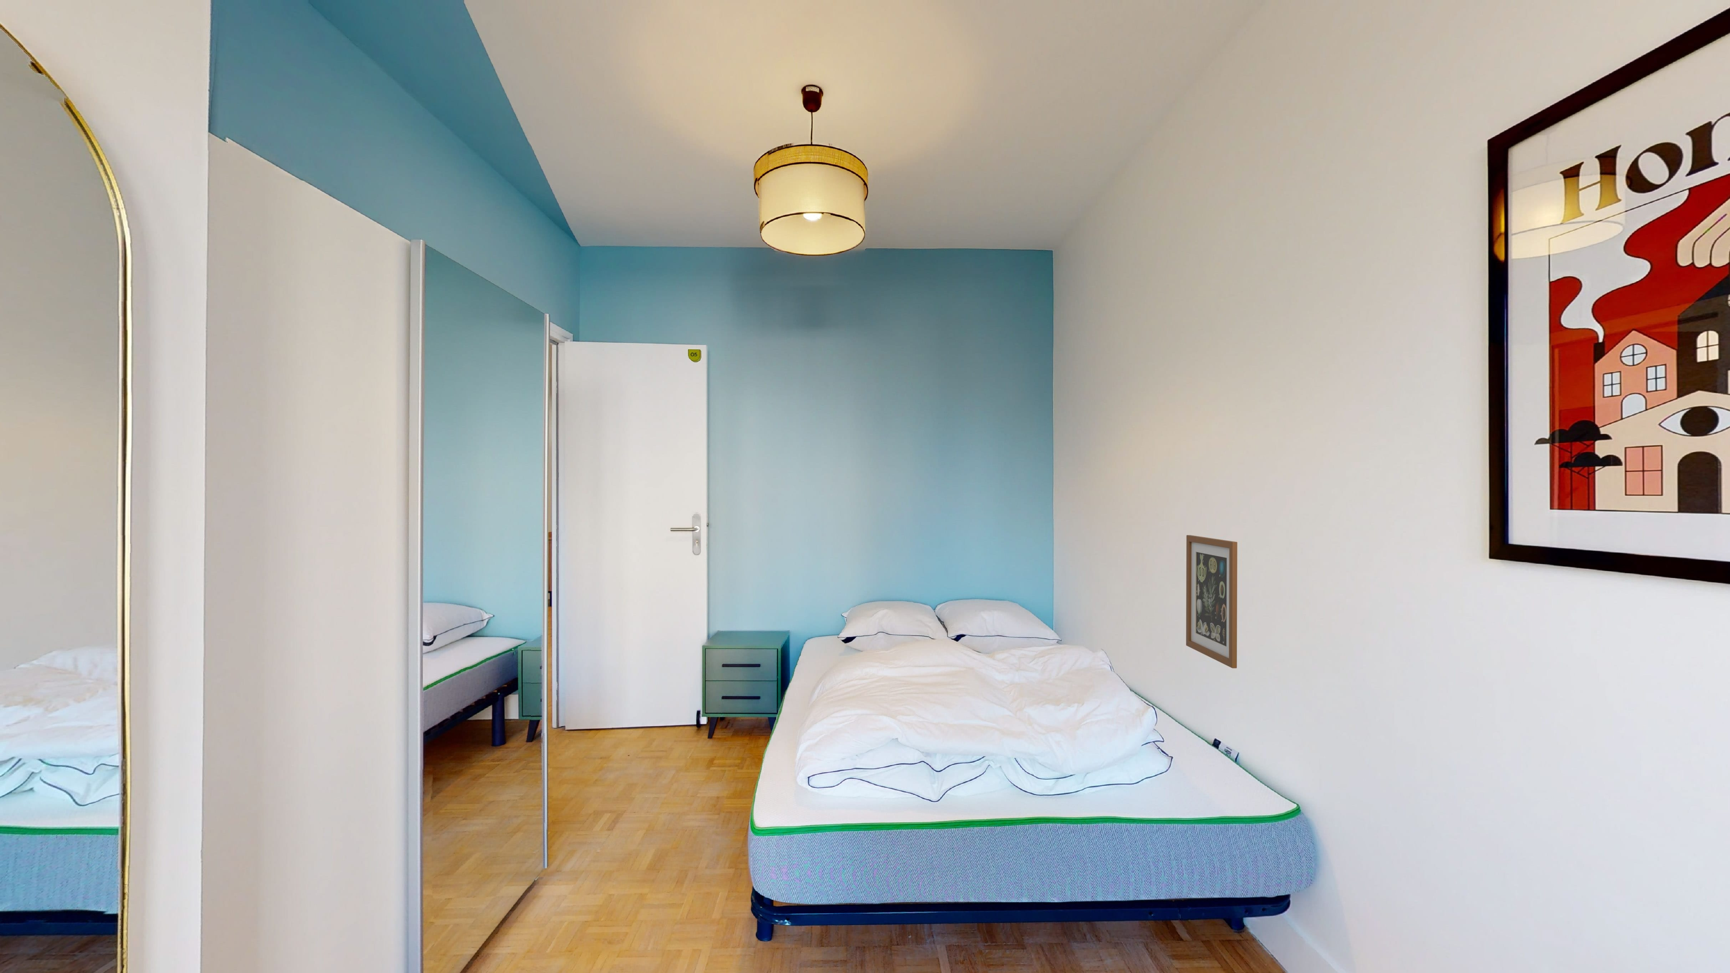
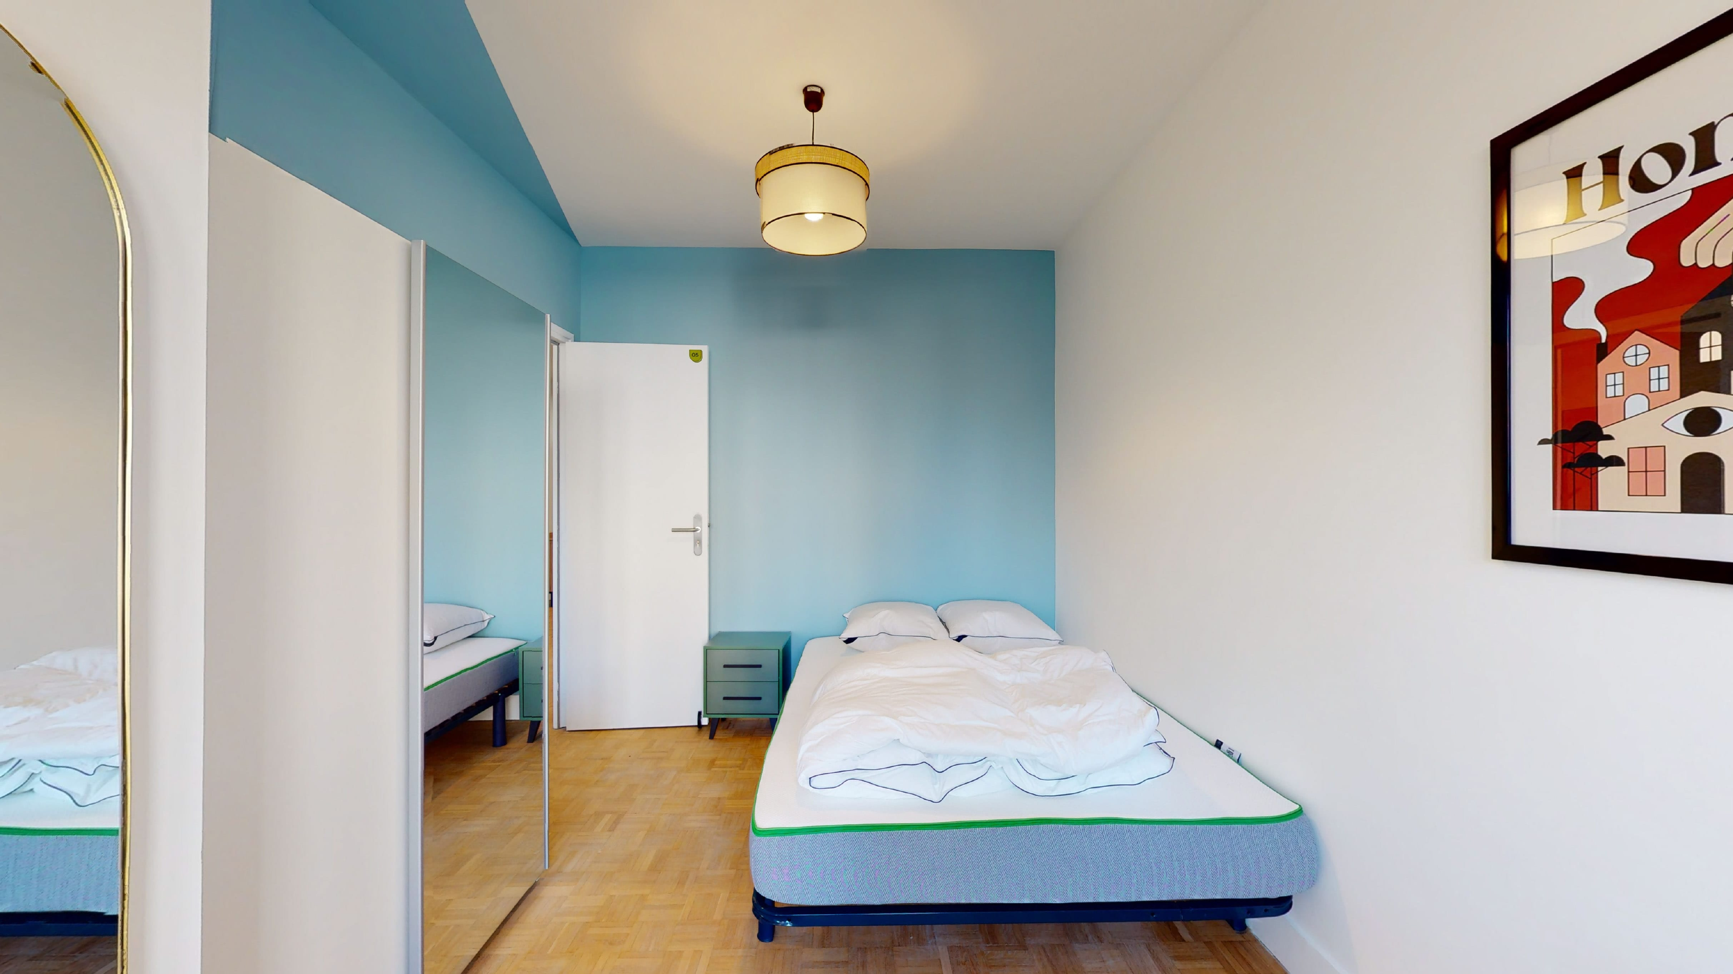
- wall art (1210, 598)
